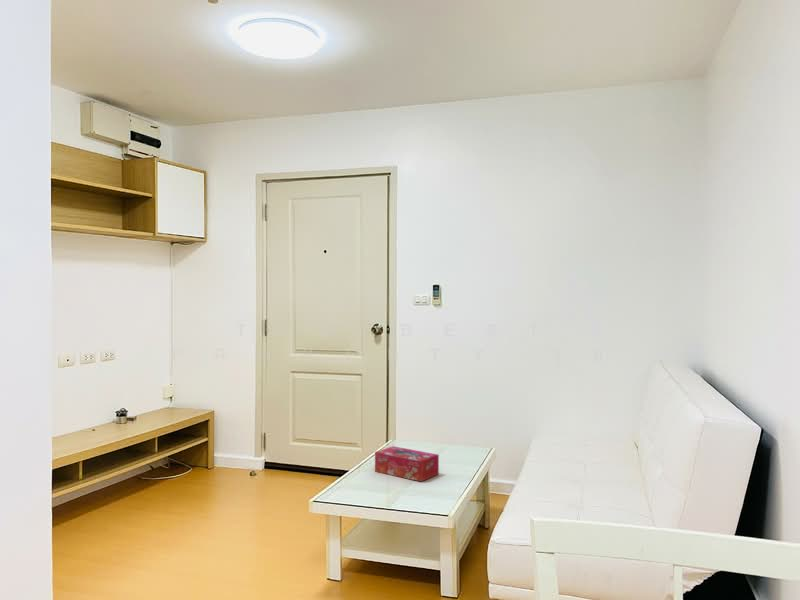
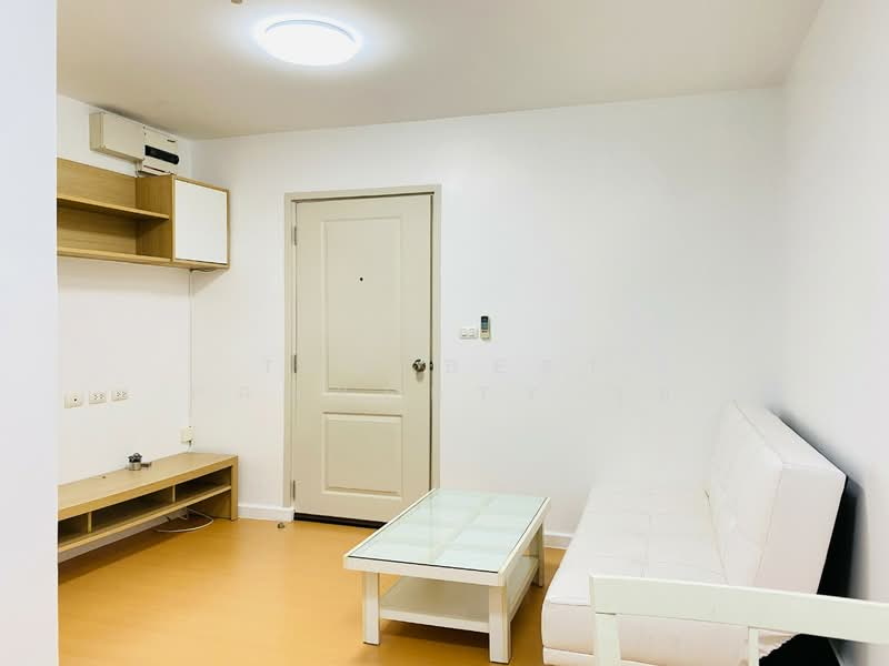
- tissue box (406, 463)
